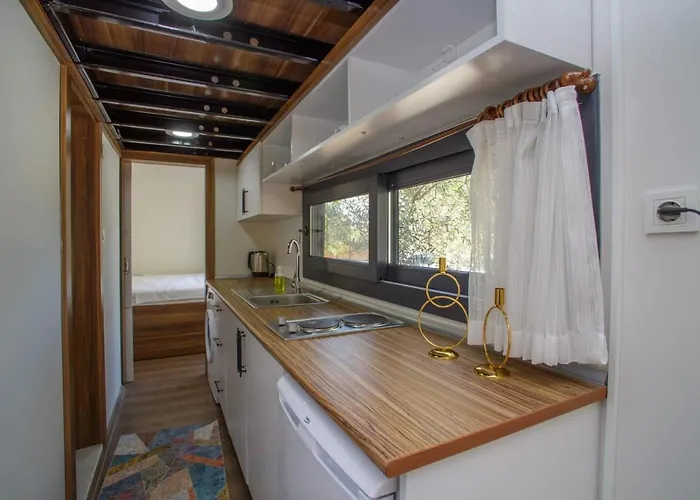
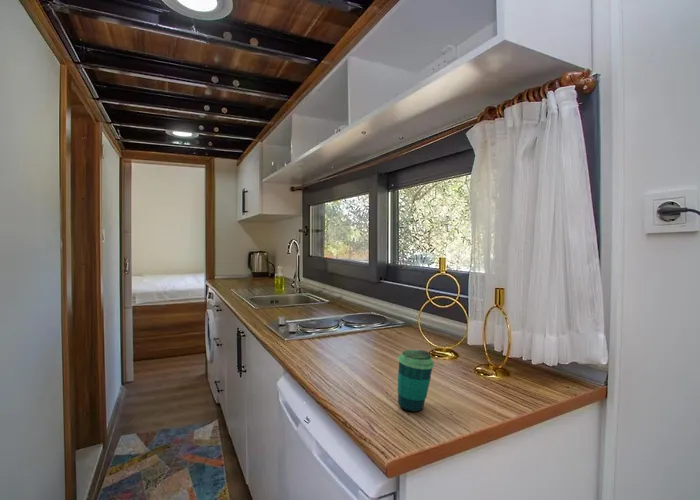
+ cup (415, 379)
